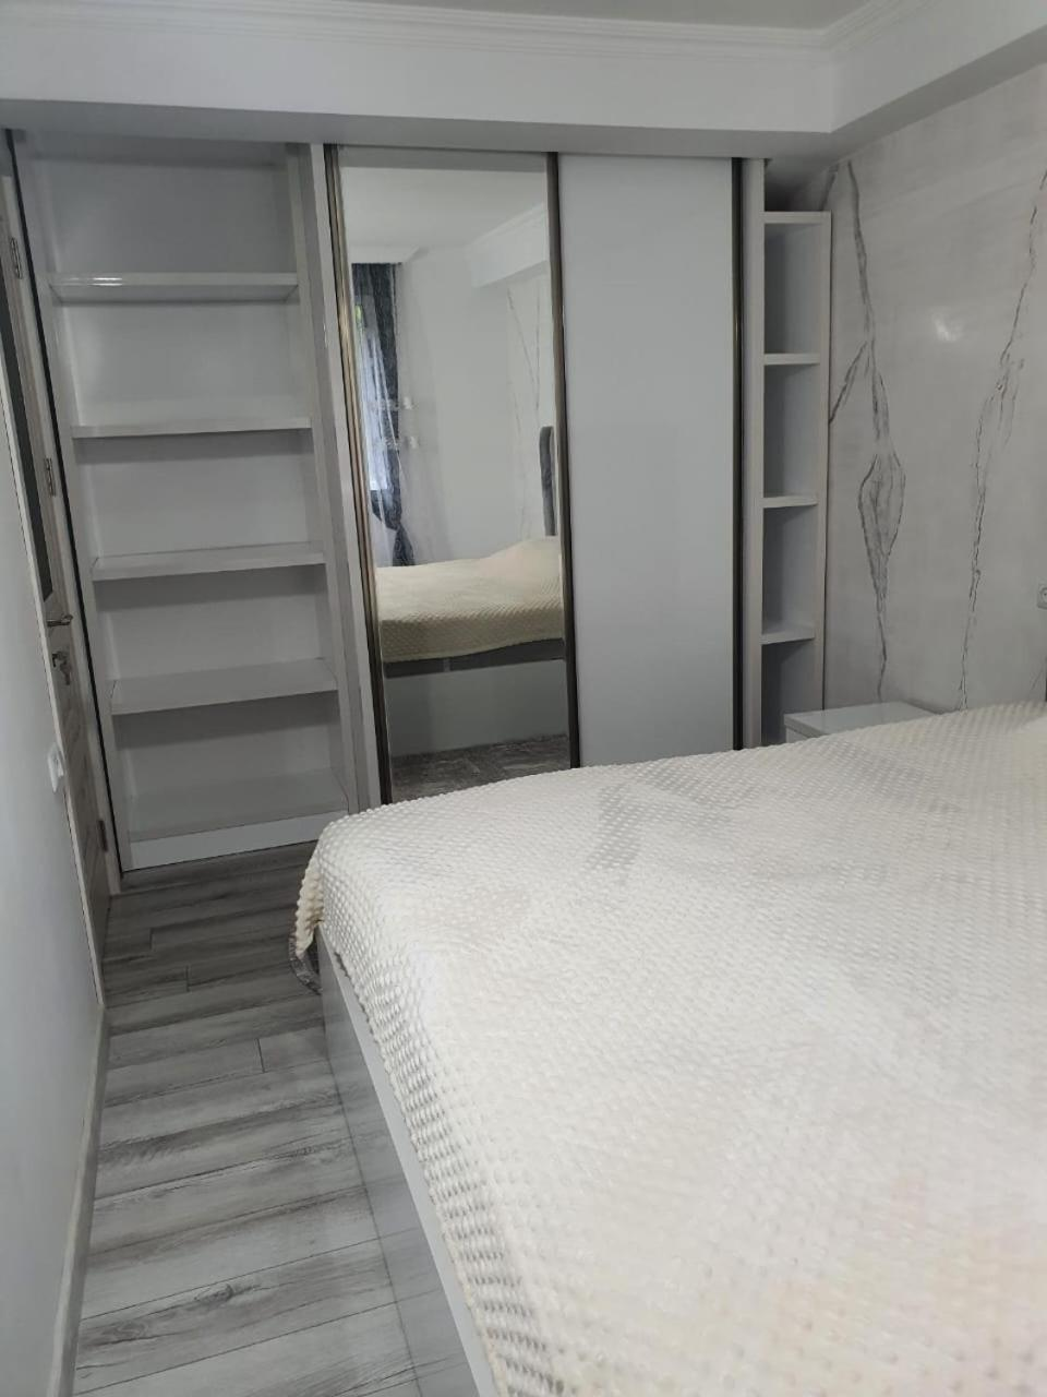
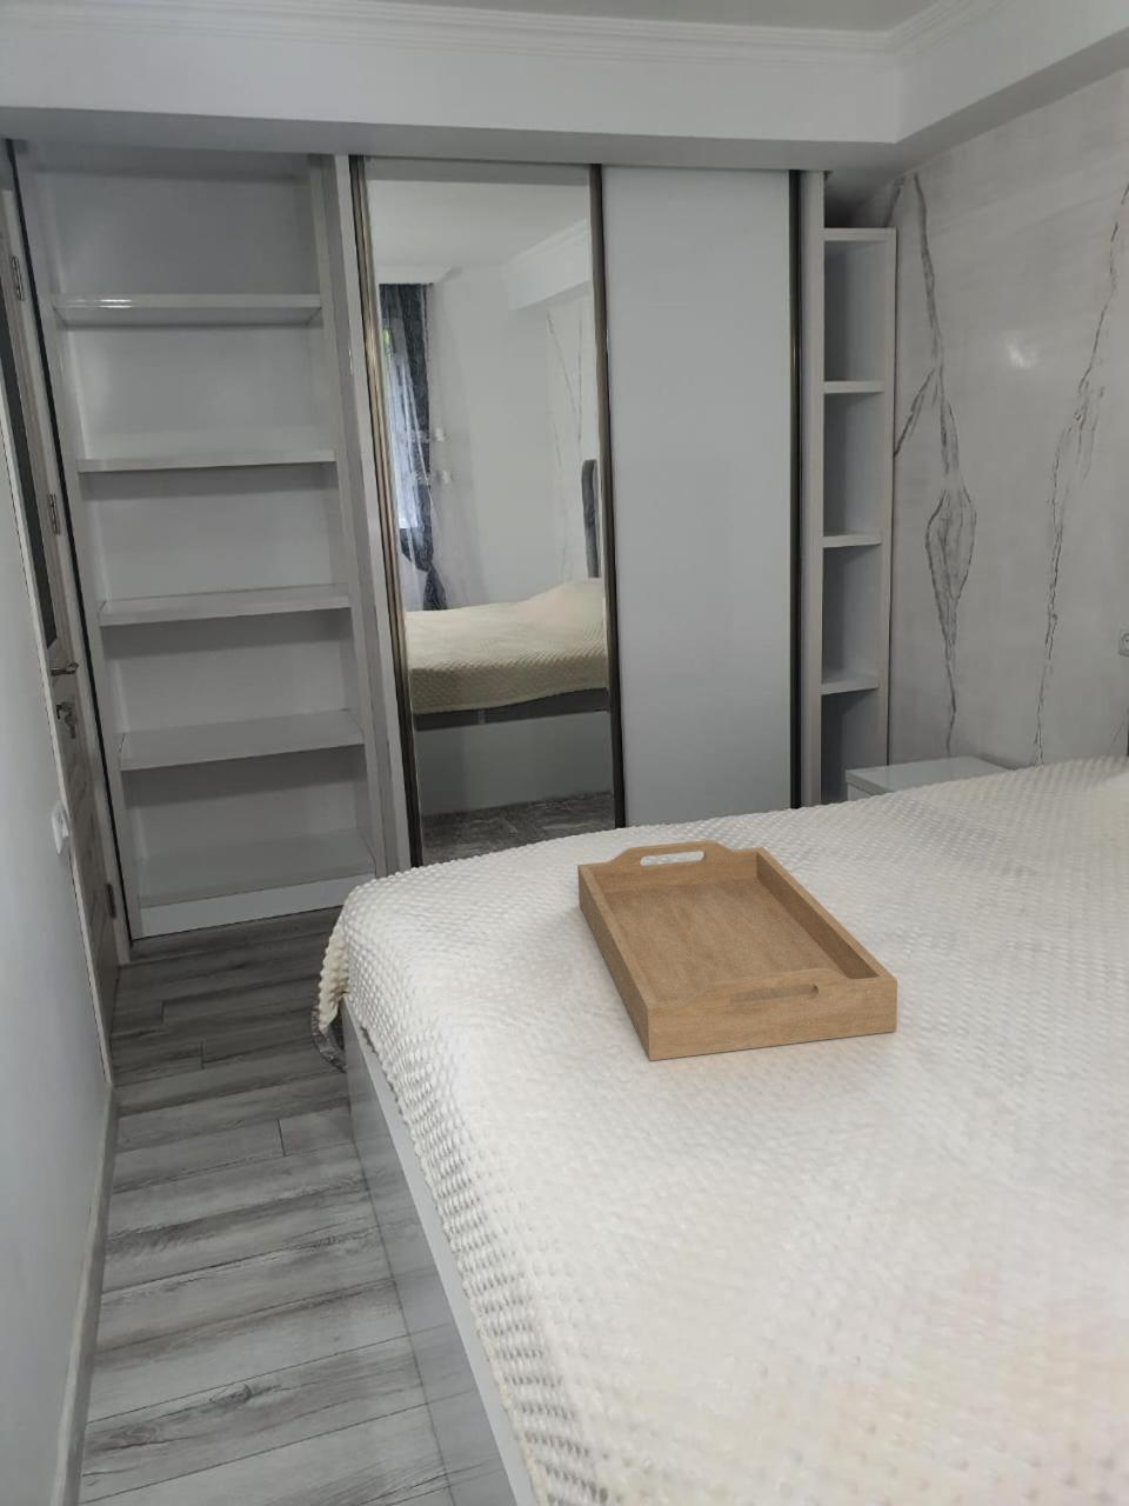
+ serving tray (715, 930)
